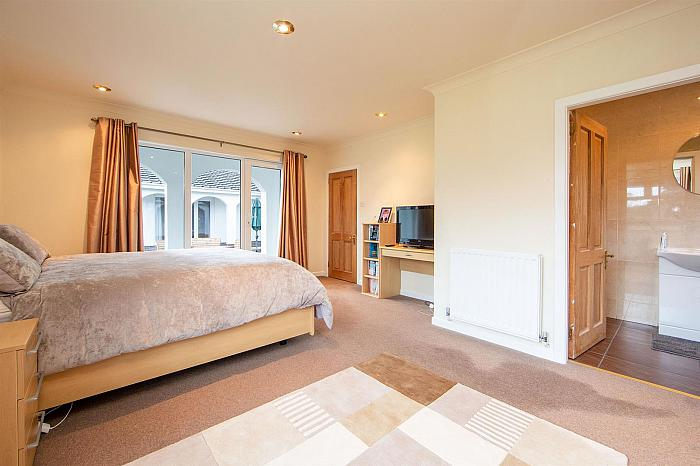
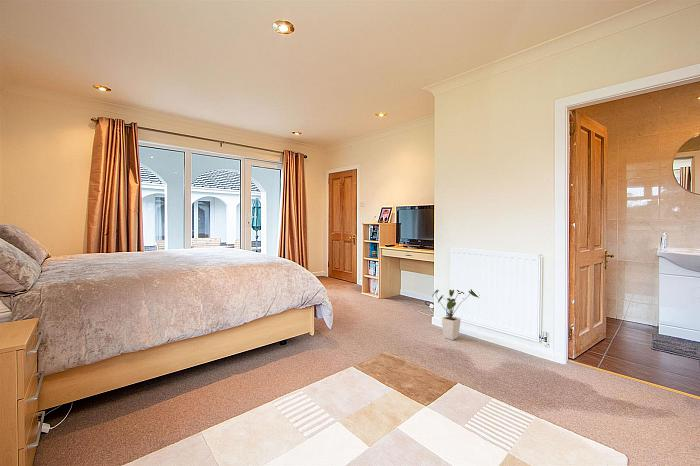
+ house plant (453, 313)
